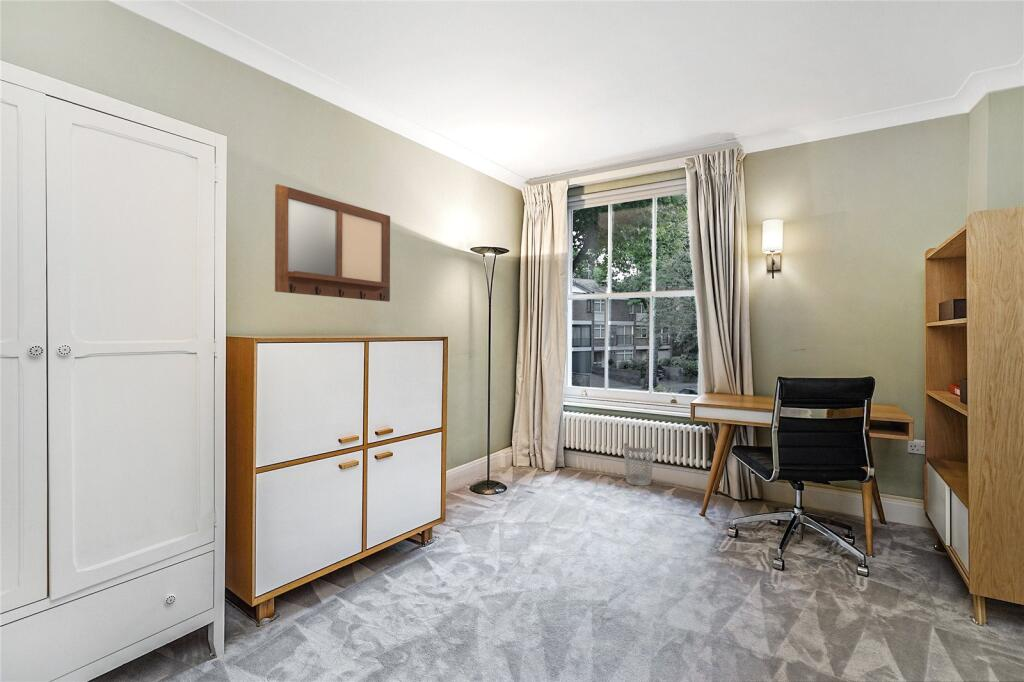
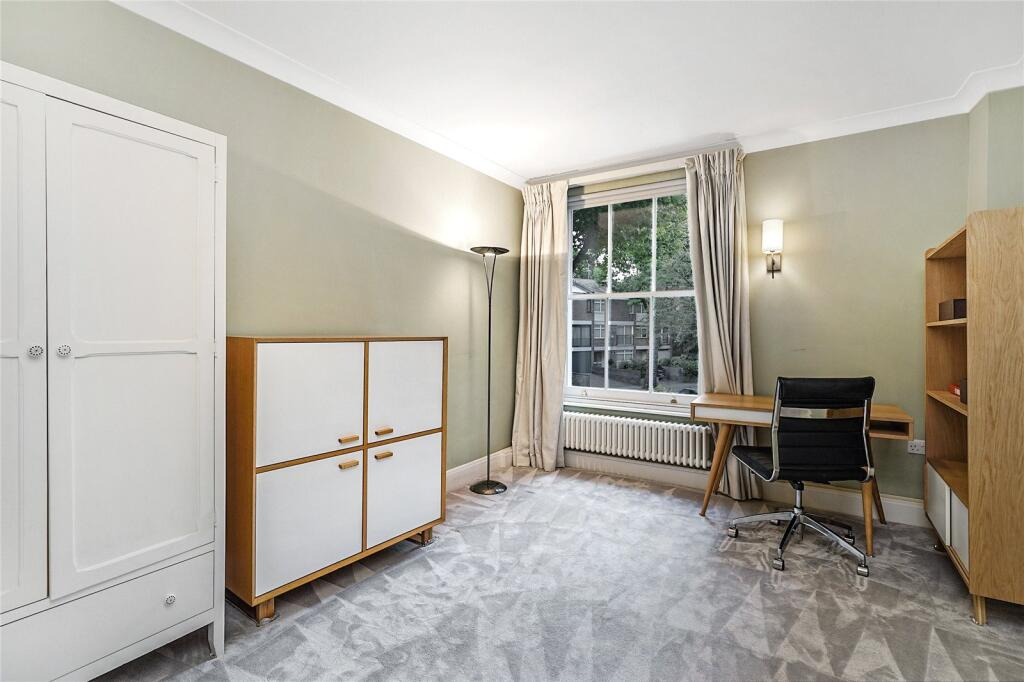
- writing board (342, 249)
- wastebasket (638, 463)
